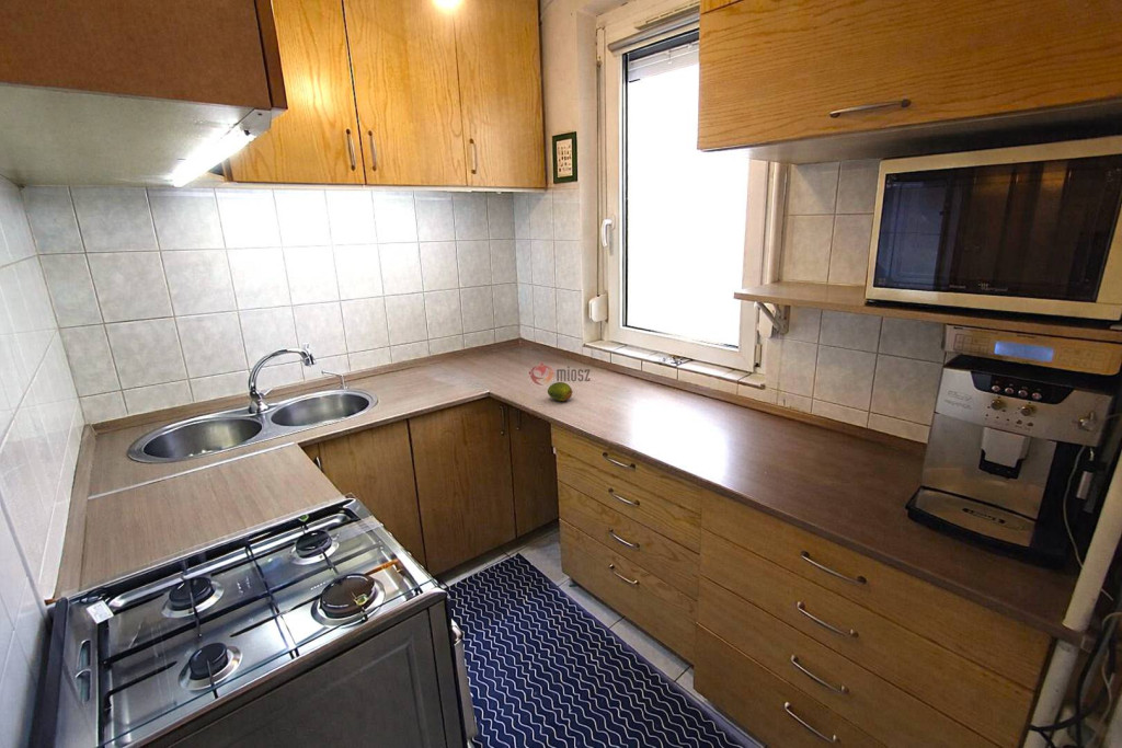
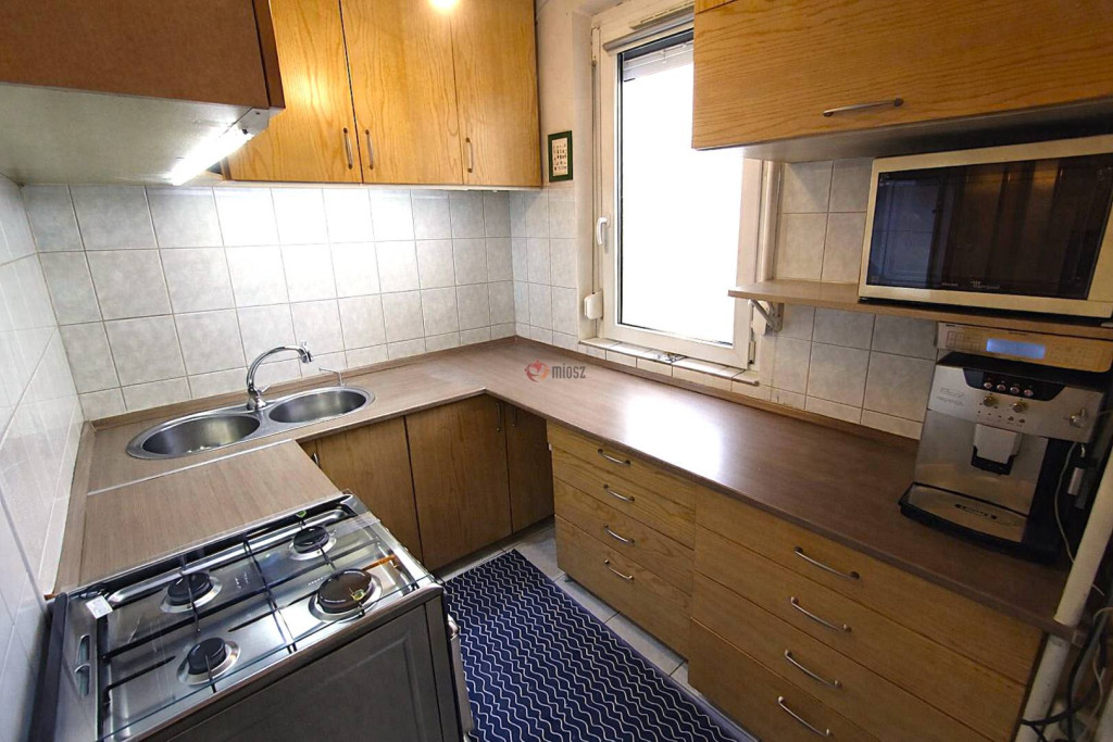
- fruit (560, 391)
